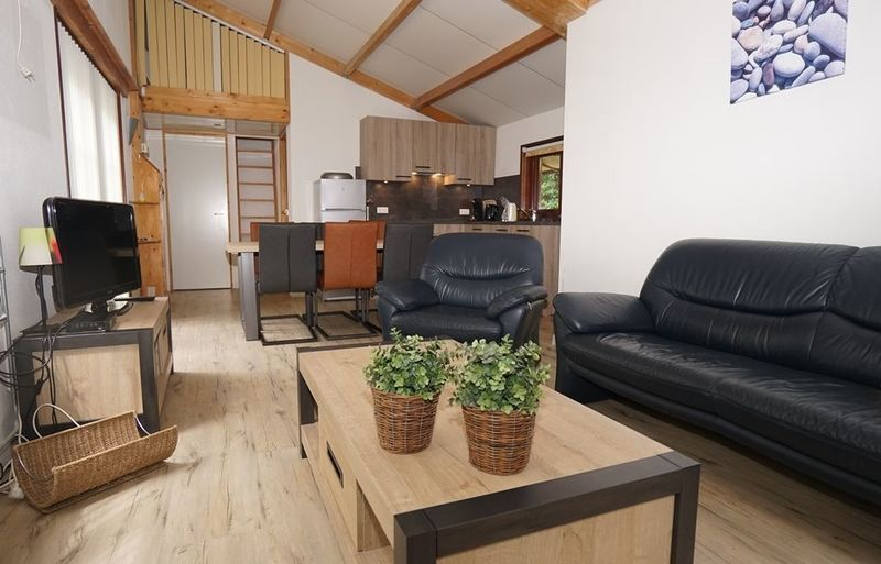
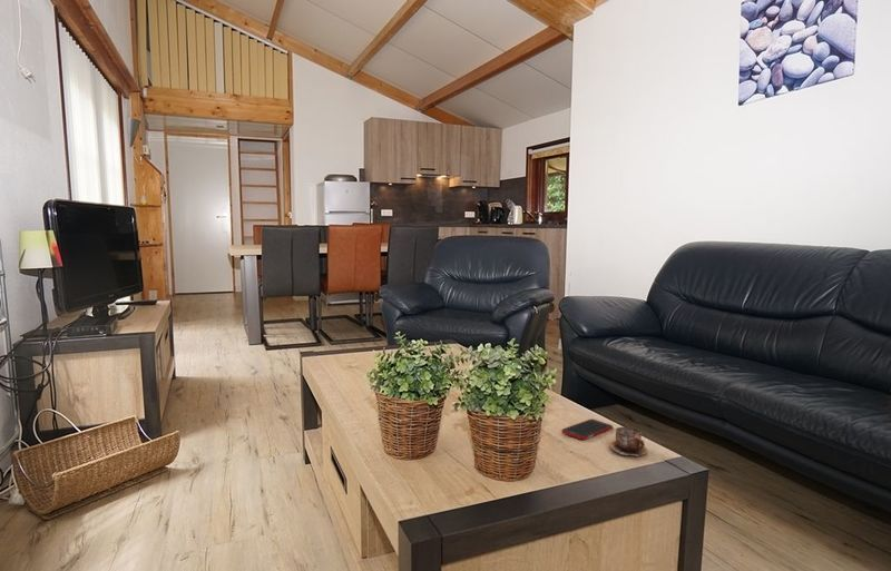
+ cup (628, 441)
+ cell phone (587, 429)
